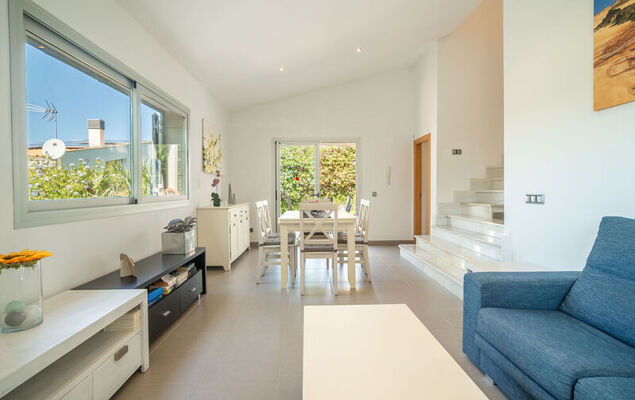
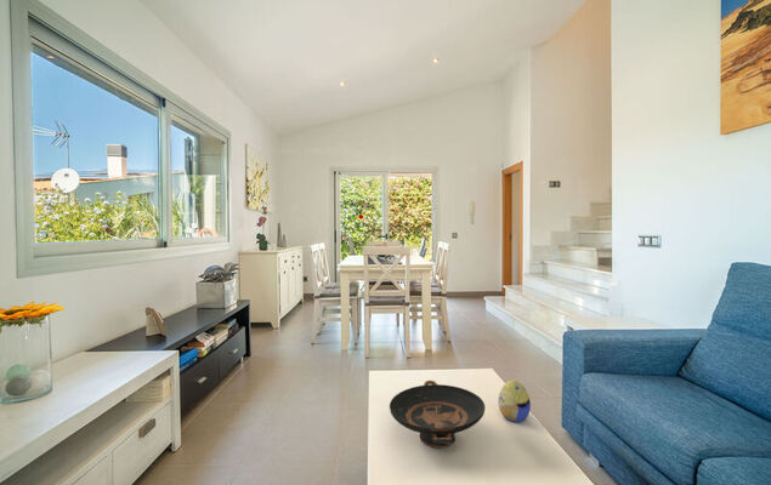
+ decorative egg (514, 399)
+ decorative bowl (436, 420)
